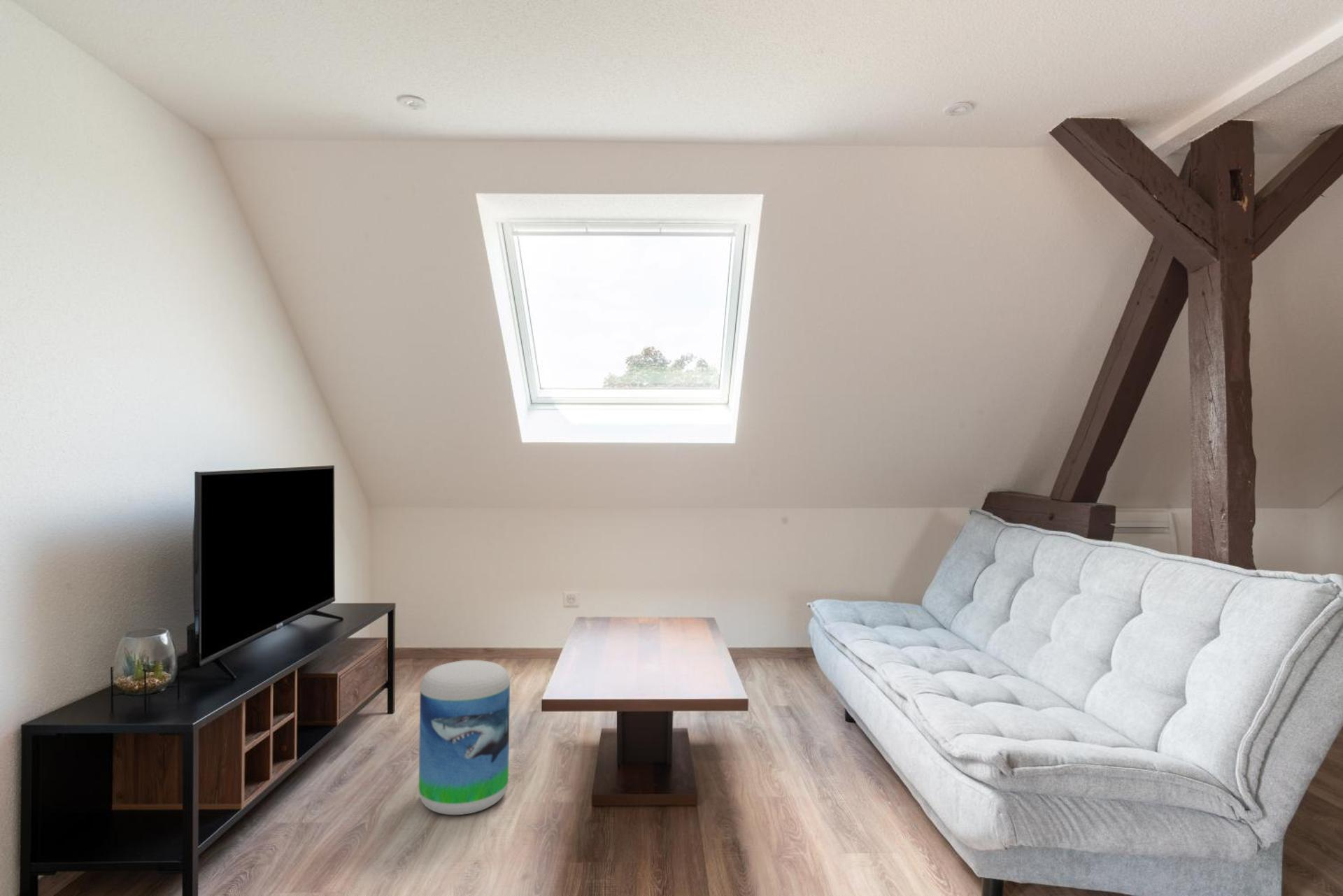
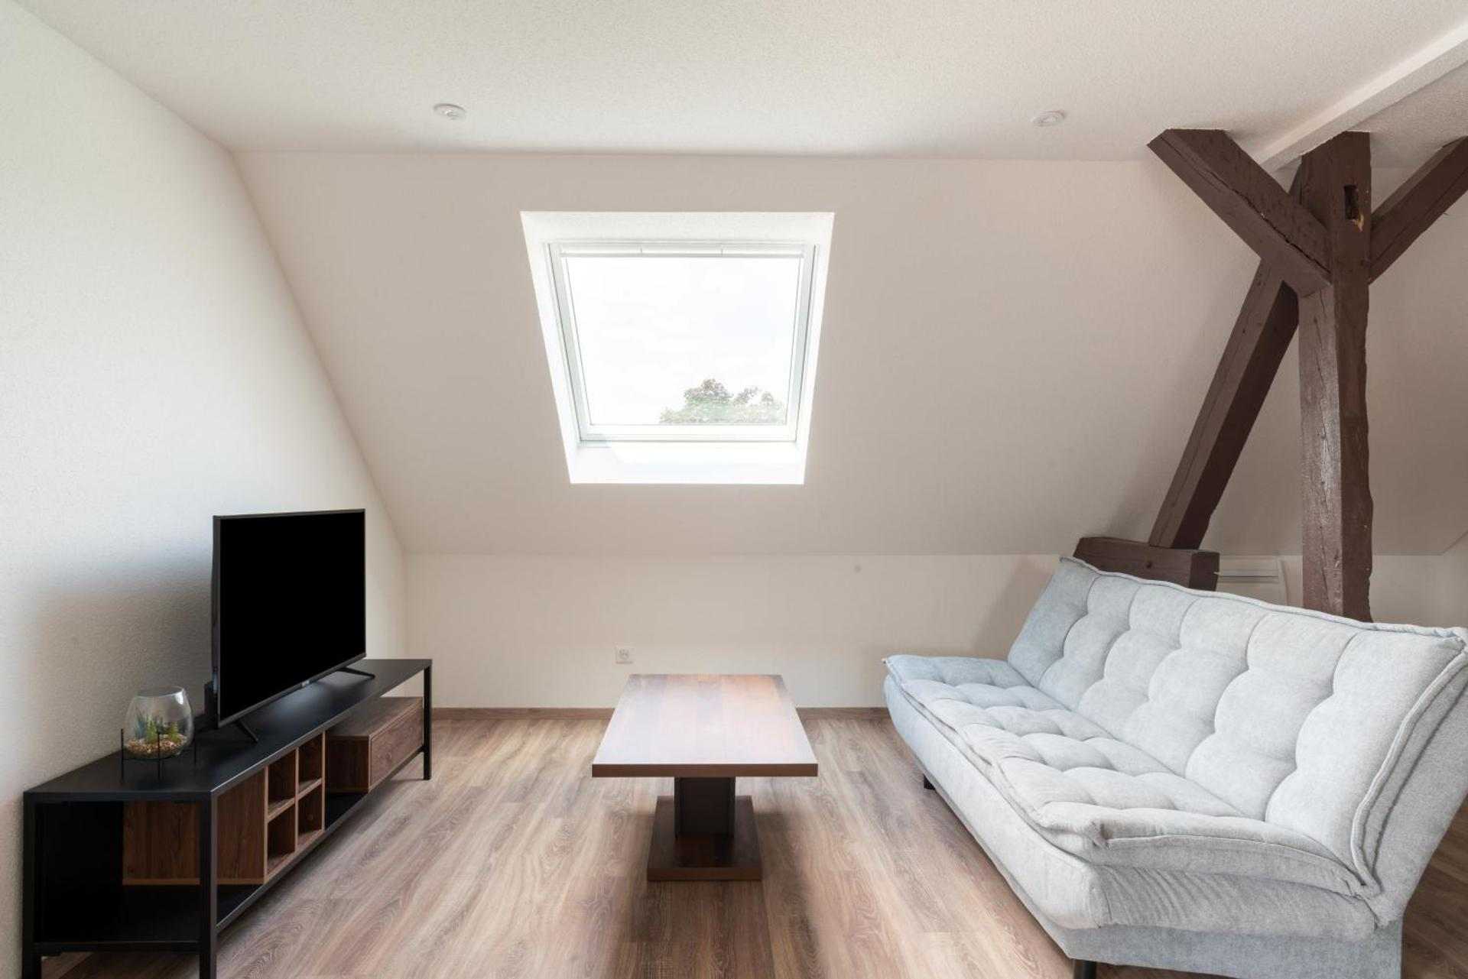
- stool (464, 734)
